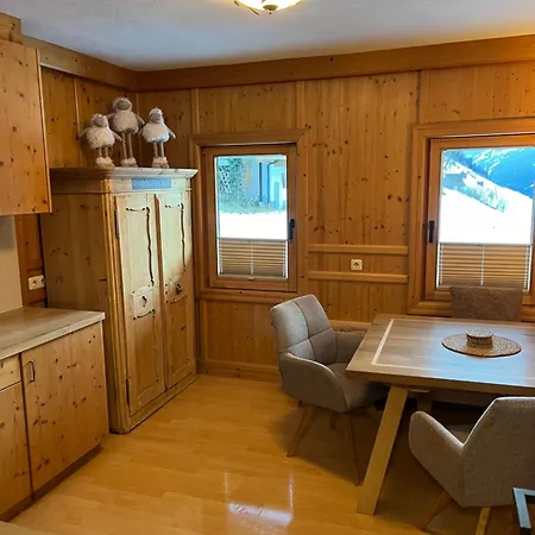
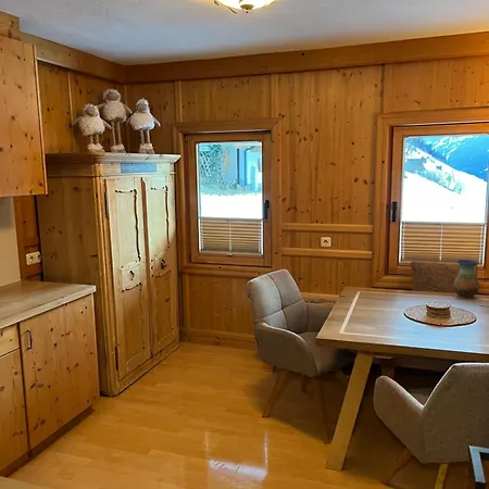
+ vase (466, 279)
